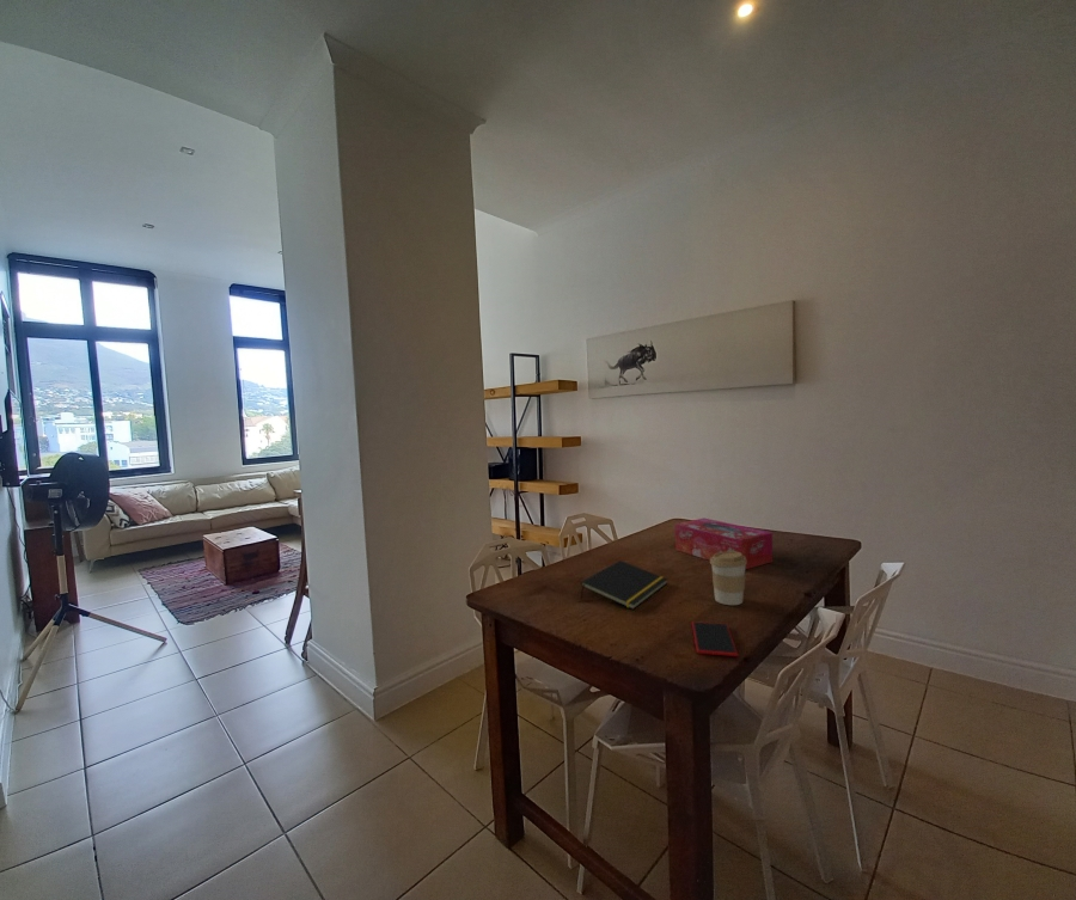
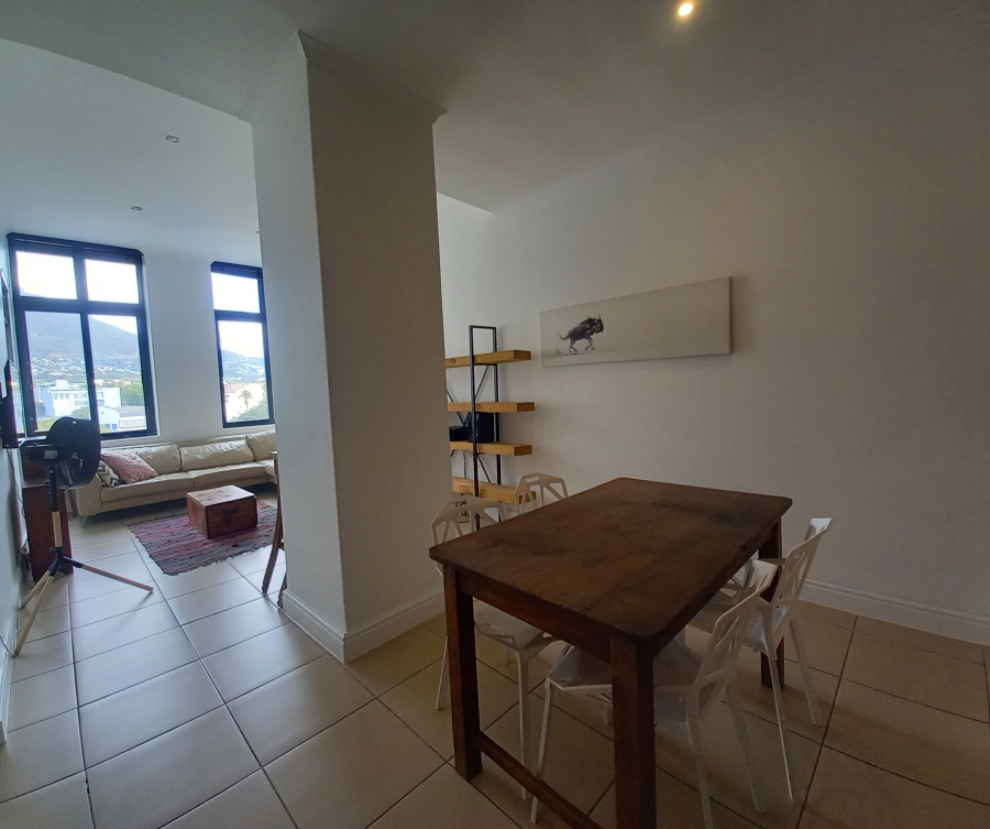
- tissue box (721, 541)
- smartphone (713, 637)
- coffee cup (728, 576)
- notepad (625, 582)
